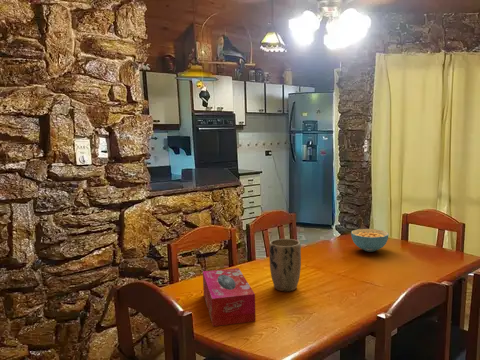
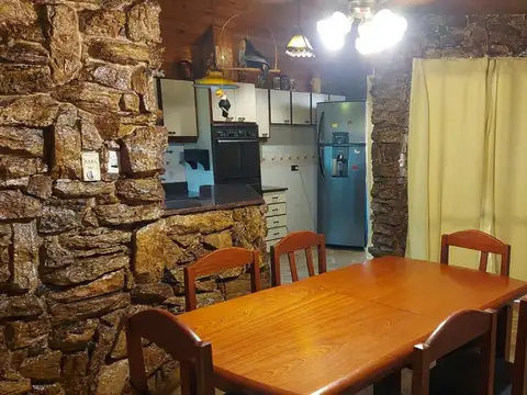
- plant pot (285, 265)
- tissue box (227, 294)
- cereal bowl (369, 241)
